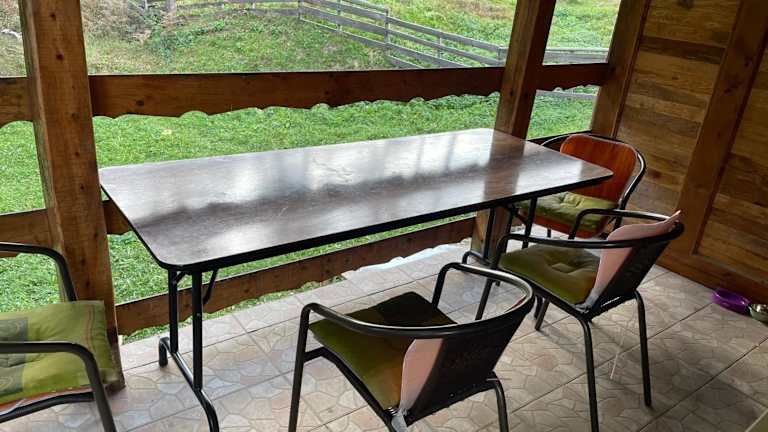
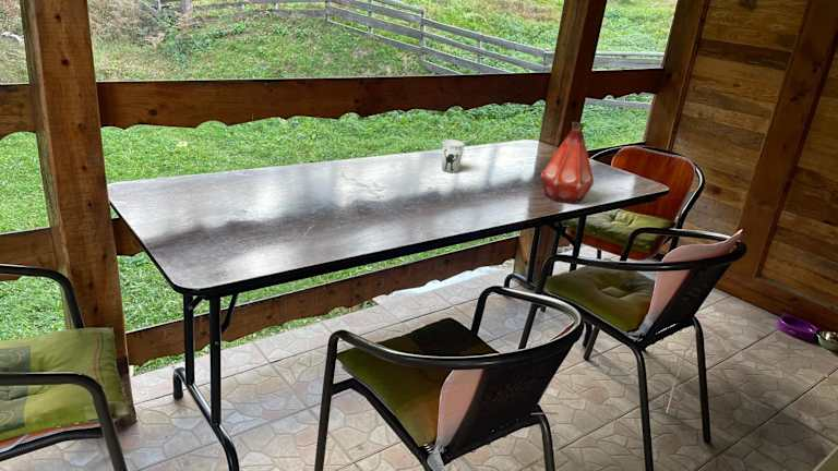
+ cup (452, 156)
+ bottle (570, 160)
